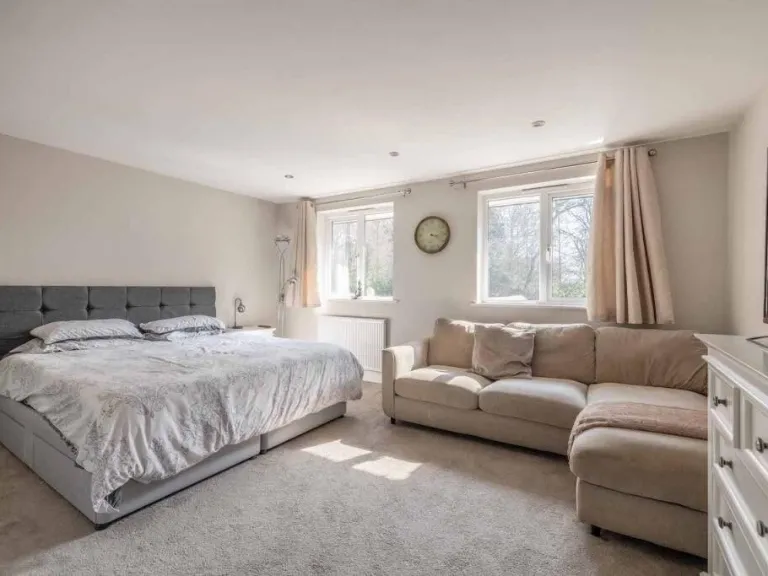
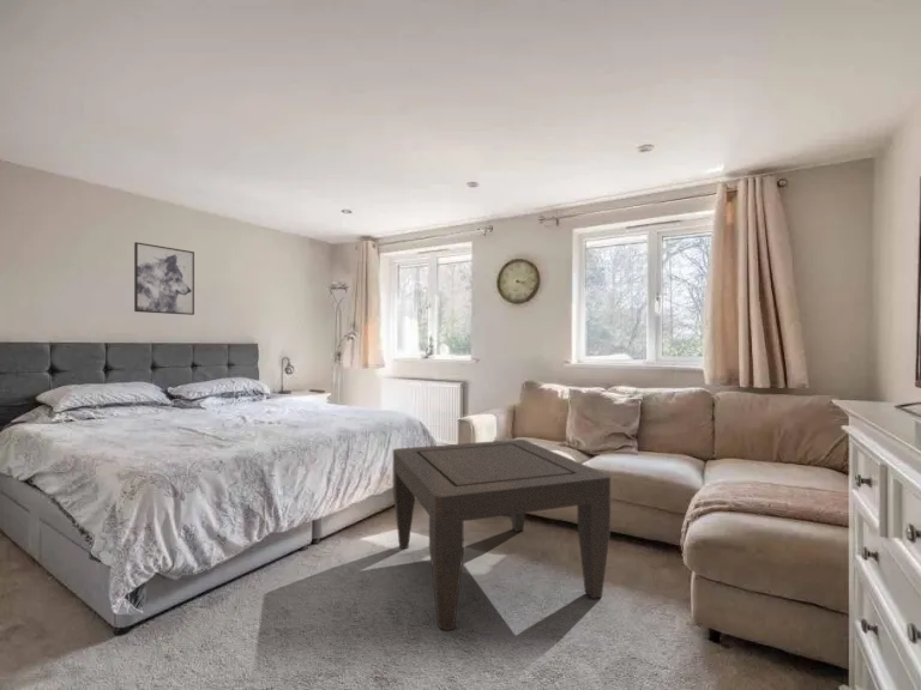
+ wall art (165, 280)
+ coffee table (489, 514)
